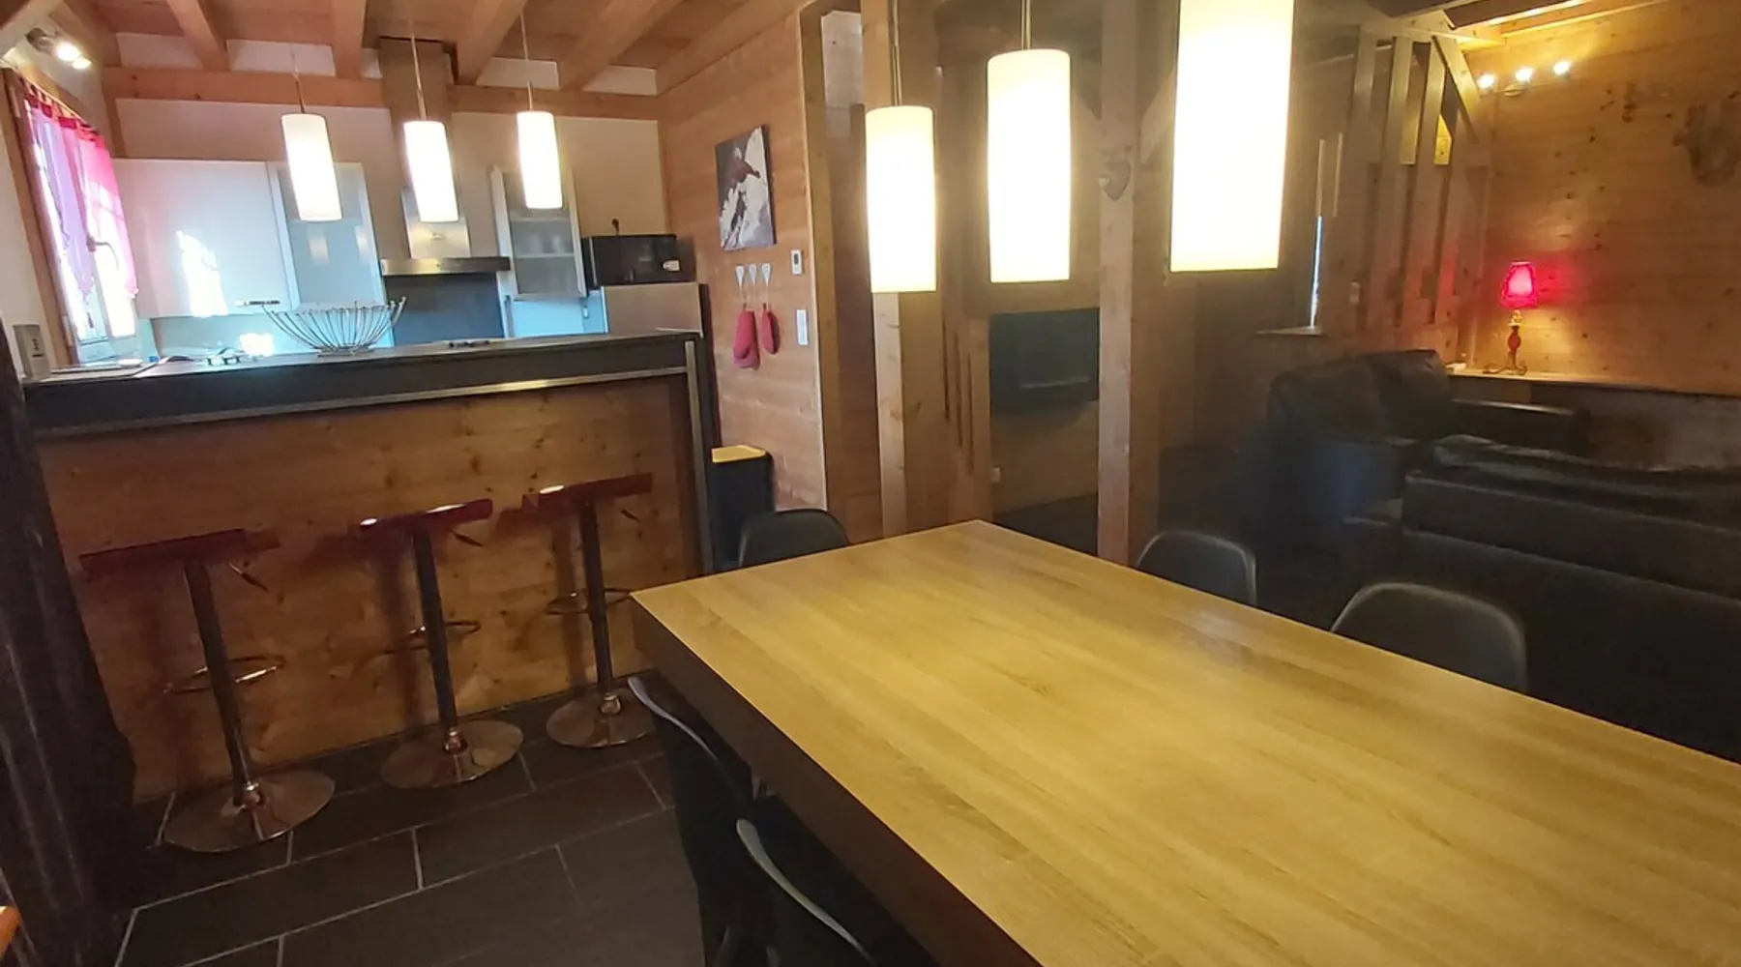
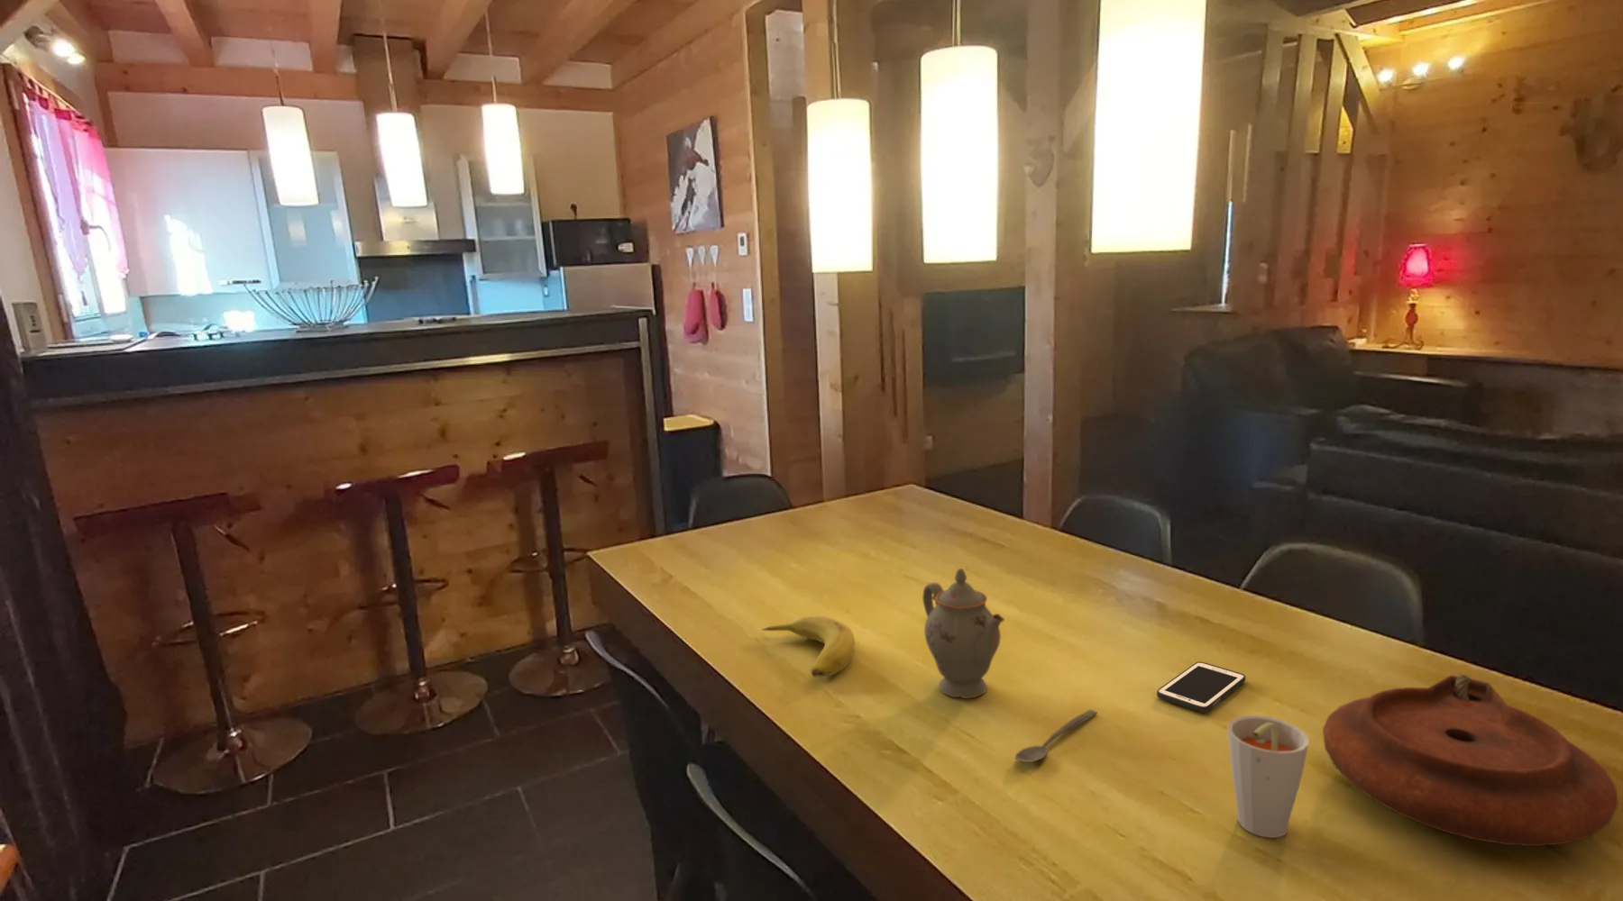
+ spoon (1058, 735)
+ plate (1470, 755)
+ chinaware (962, 628)
+ cup (1260, 769)
+ cell phone (1201, 686)
+ fruit (803, 636)
